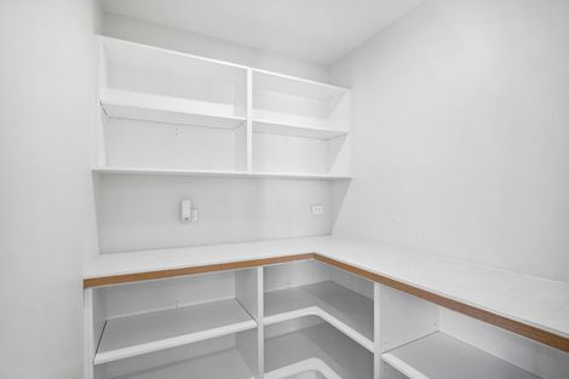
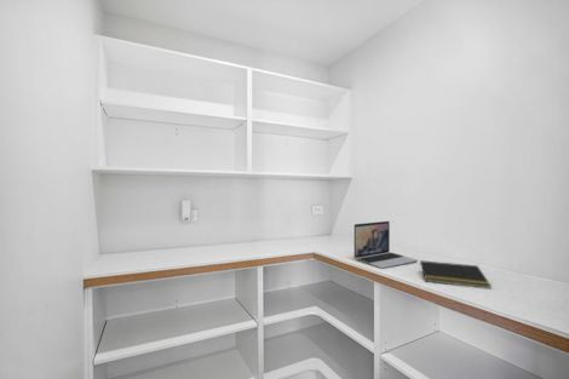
+ laptop (385, 242)
+ notepad (452, 272)
